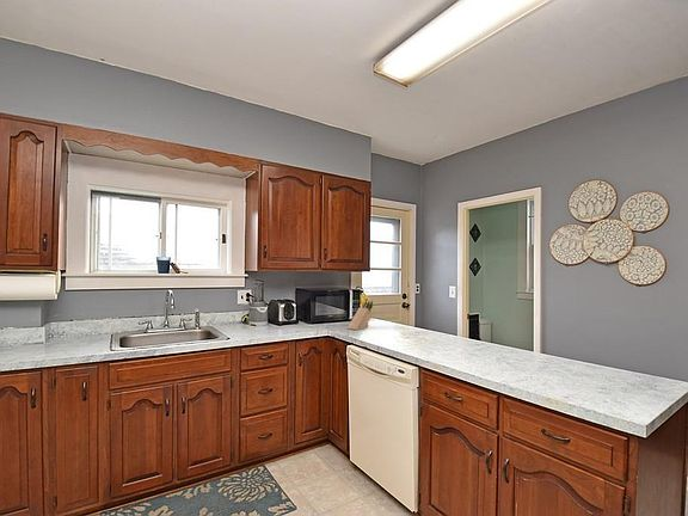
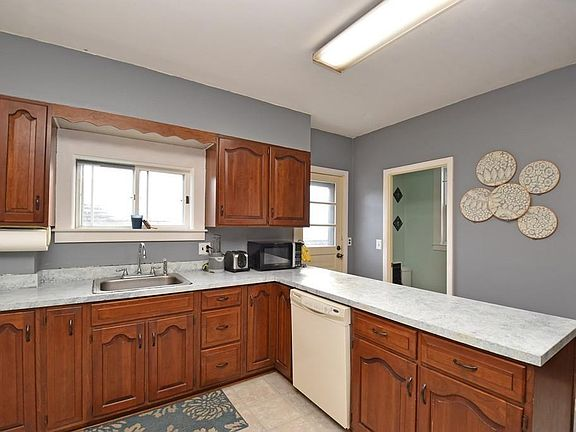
- knife block (361, 314)
